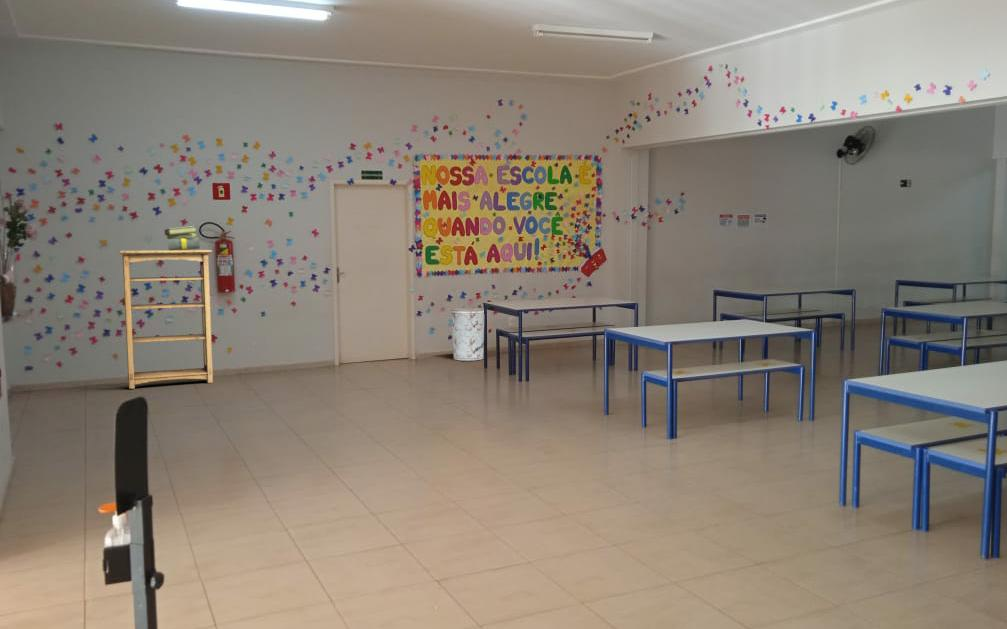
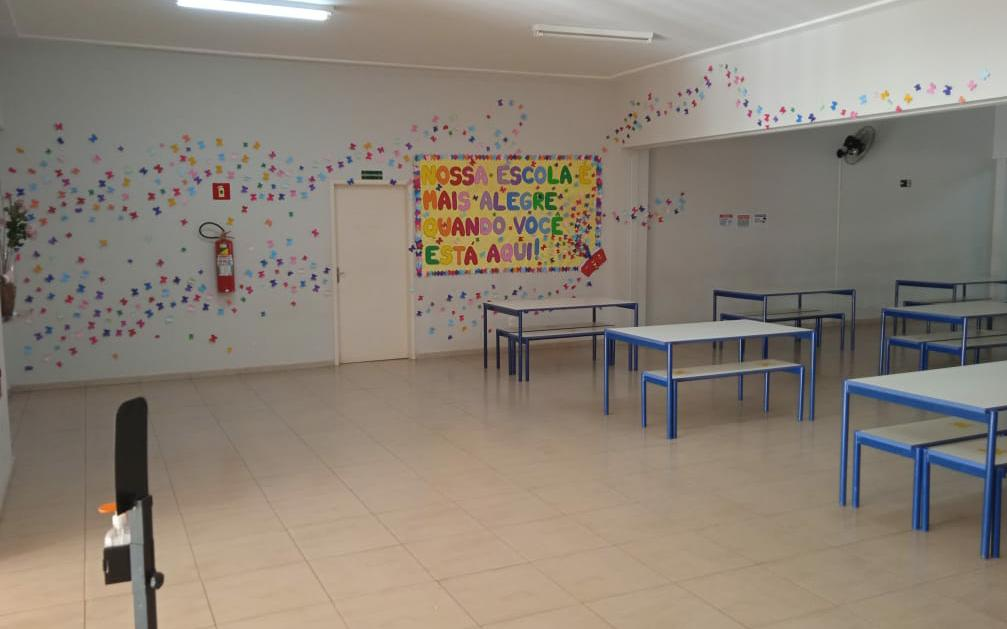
- trash can (468, 332)
- bookshelf (168, 307)
- stack of books (182, 238)
